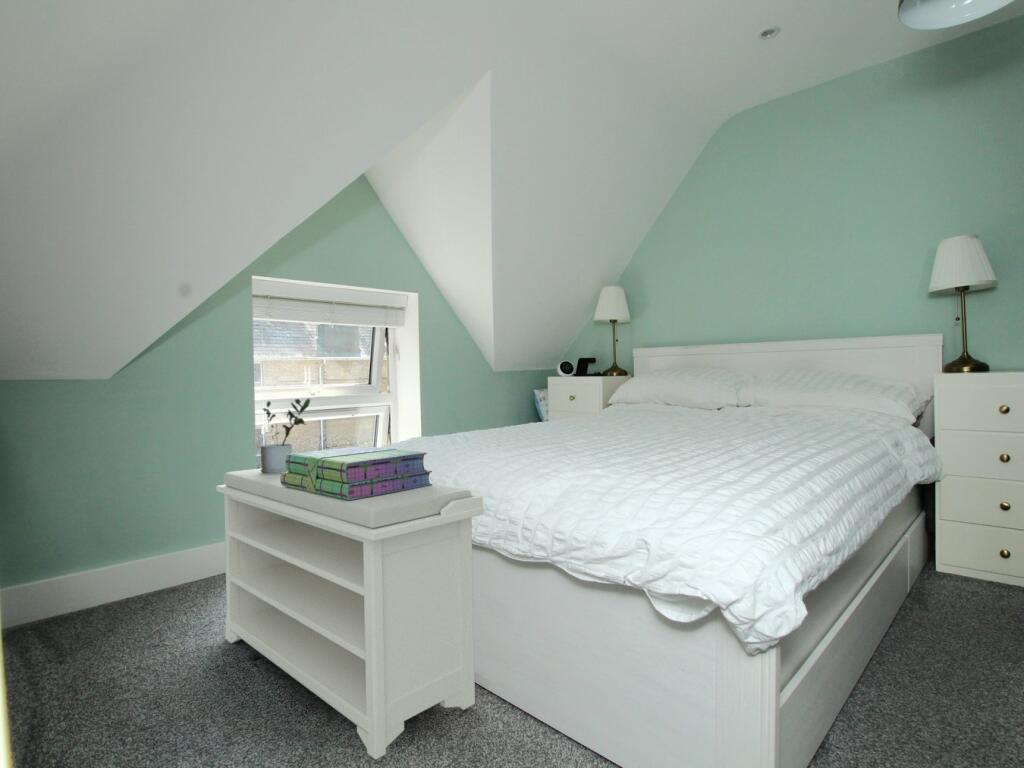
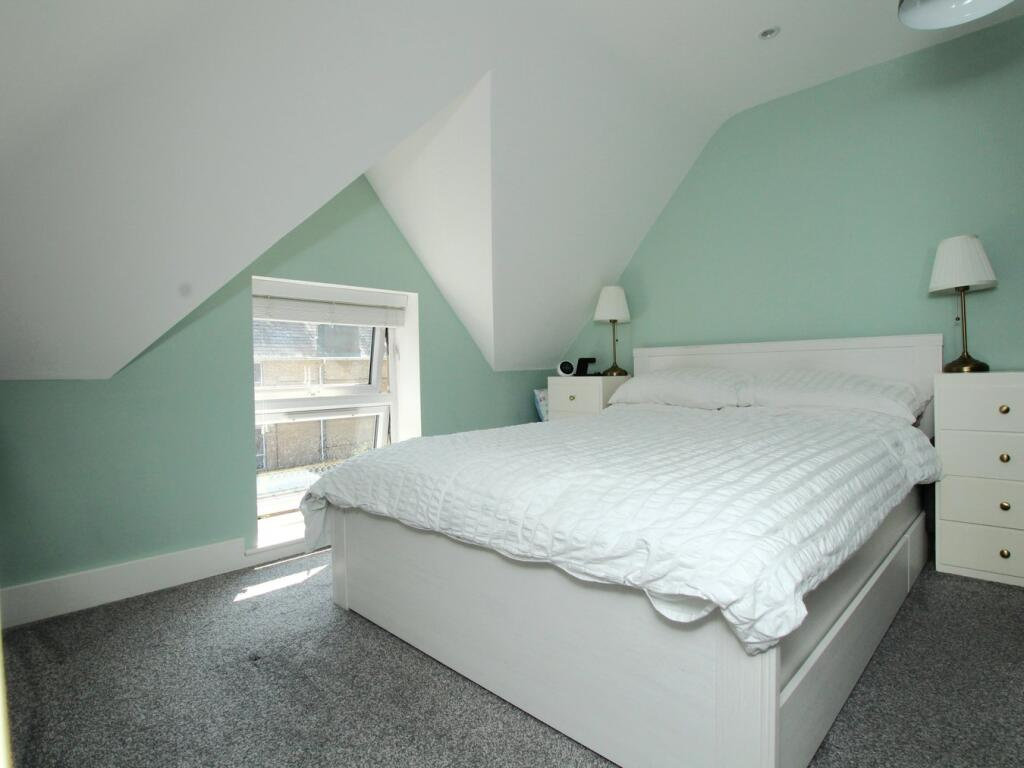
- stack of books (355, 468)
- potted plant (285, 434)
- bench (335, 574)
